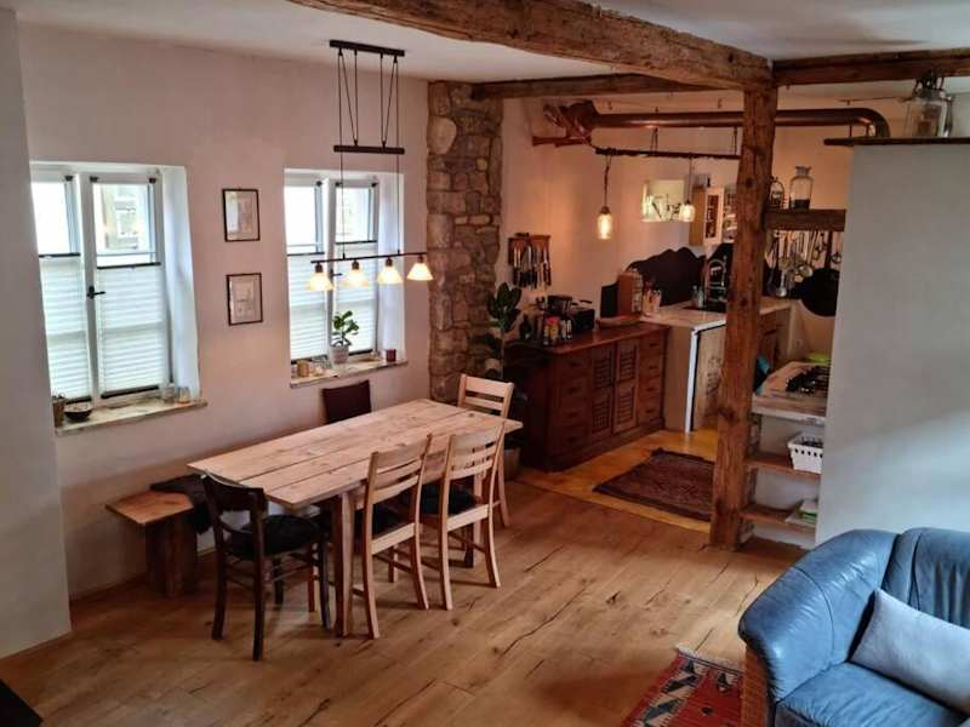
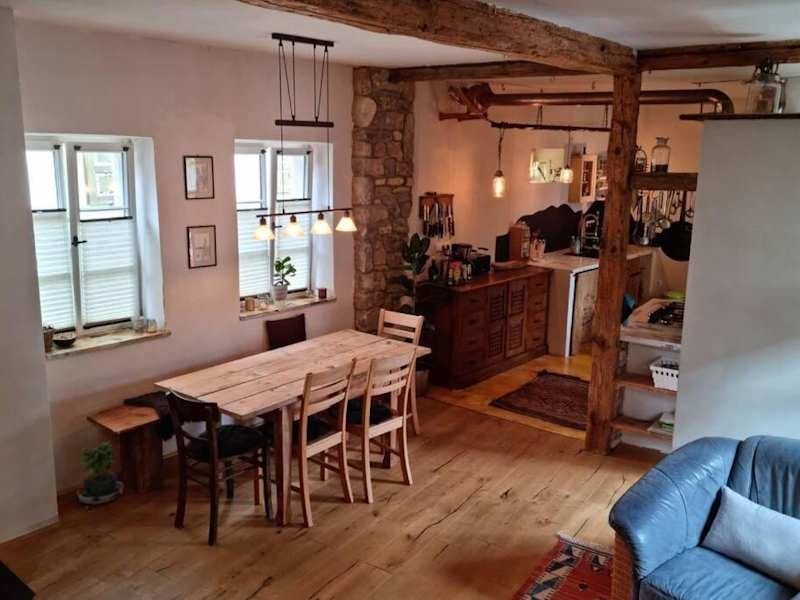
+ potted plant (99, 470)
